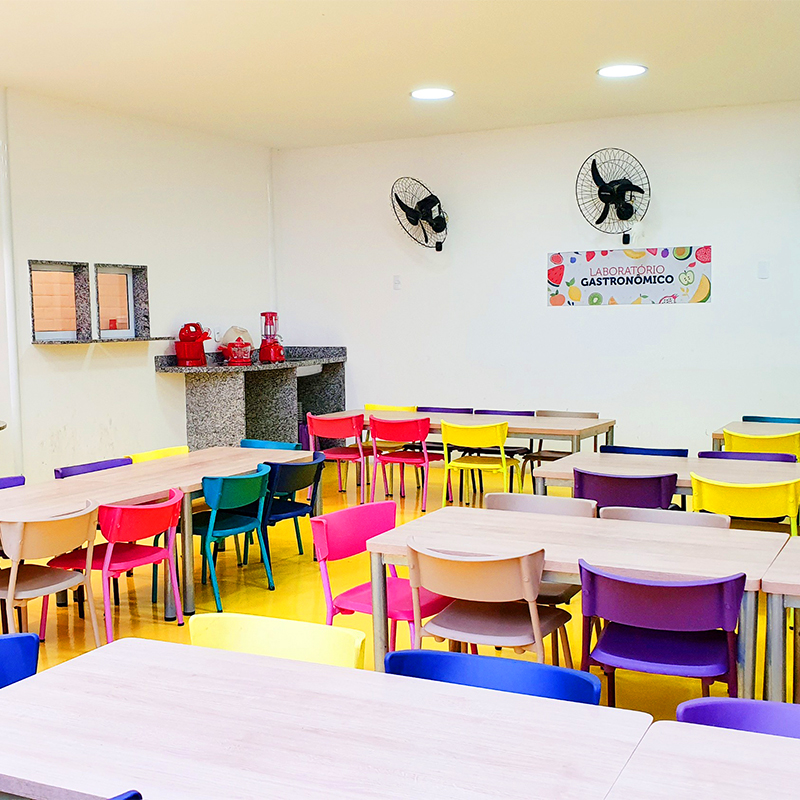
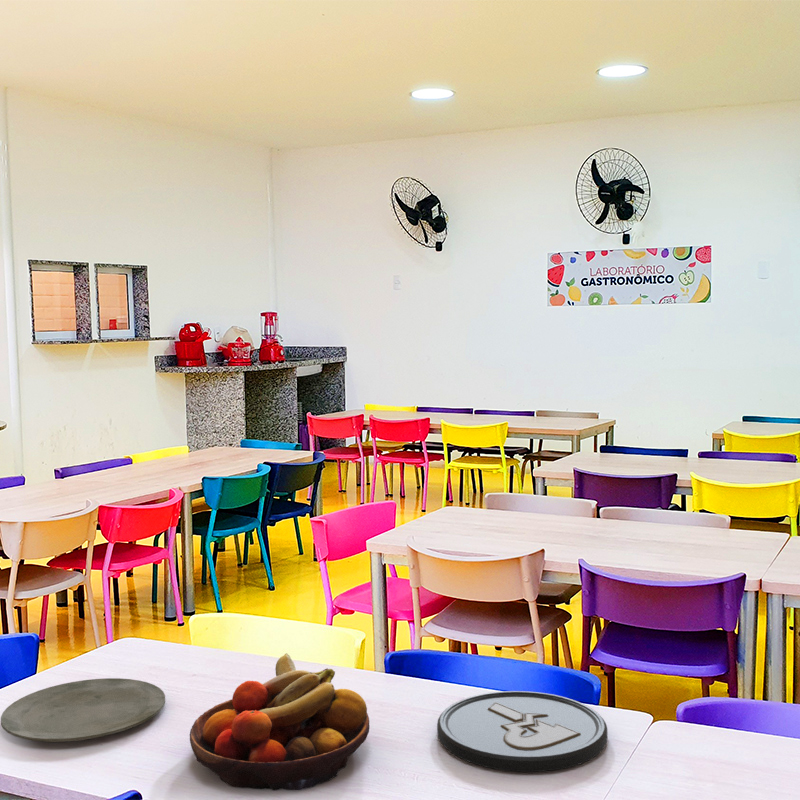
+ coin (521, 728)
+ fruit bowl (279, 715)
+ plate (85, 710)
